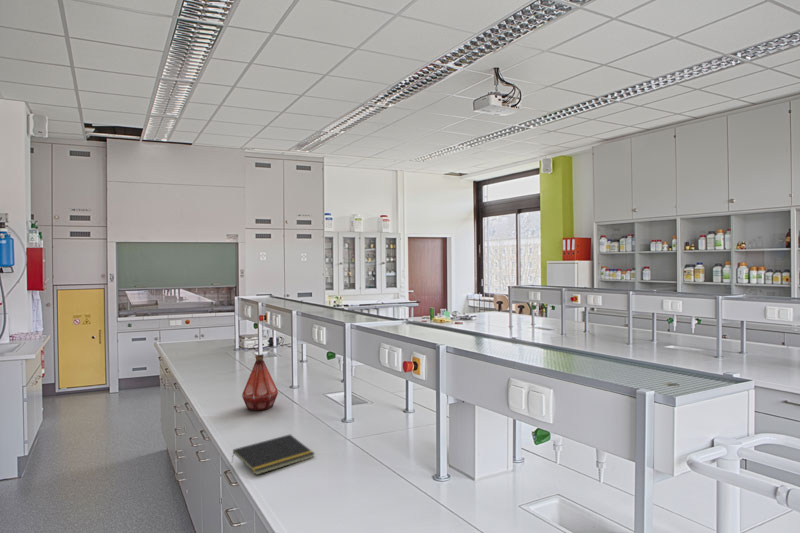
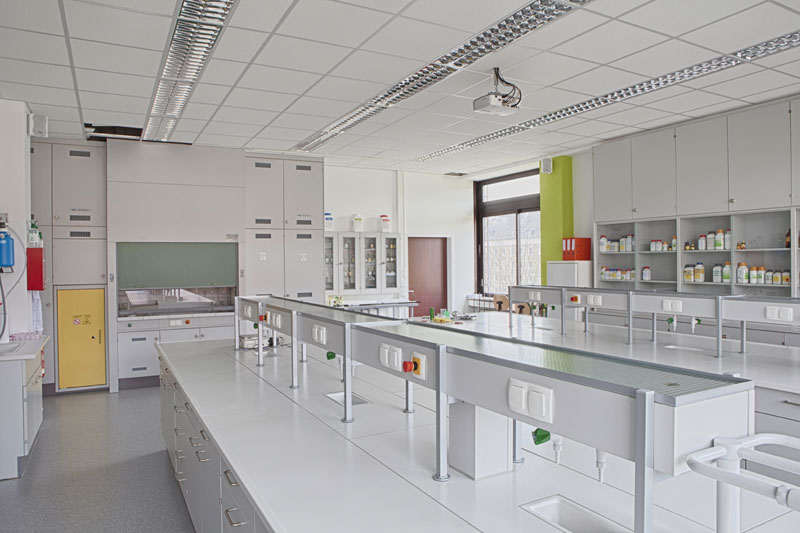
- bottle (260, 380)
- notepad (274, 453)
